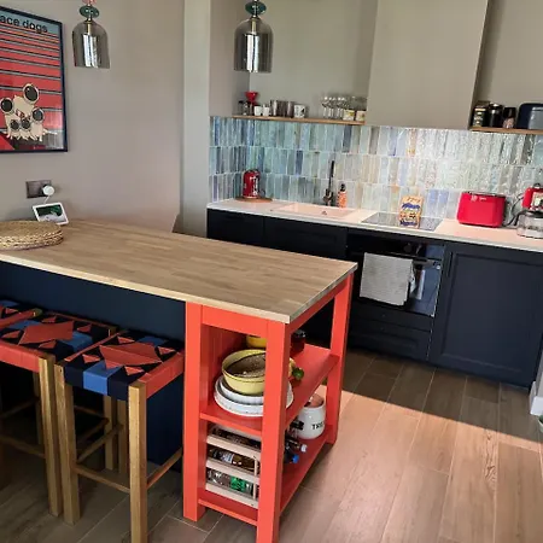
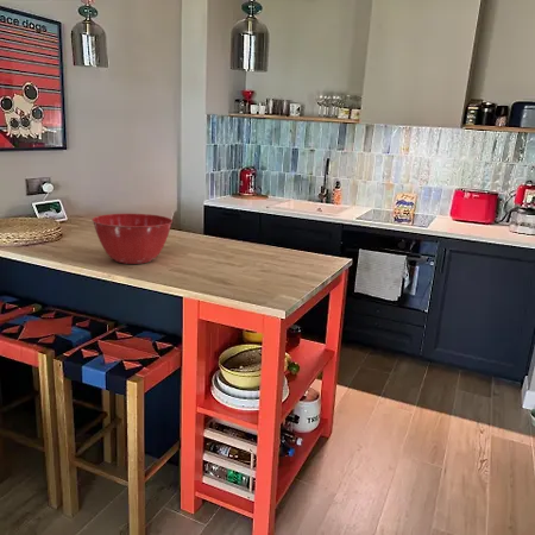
+ mixing bowl (133, 239)
